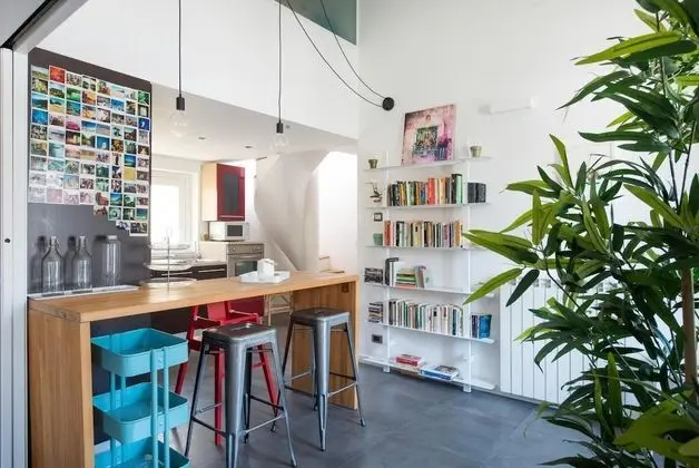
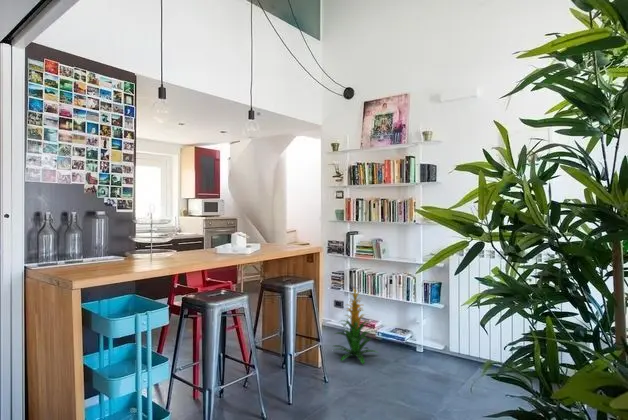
+ indoor plant (355, 322)
